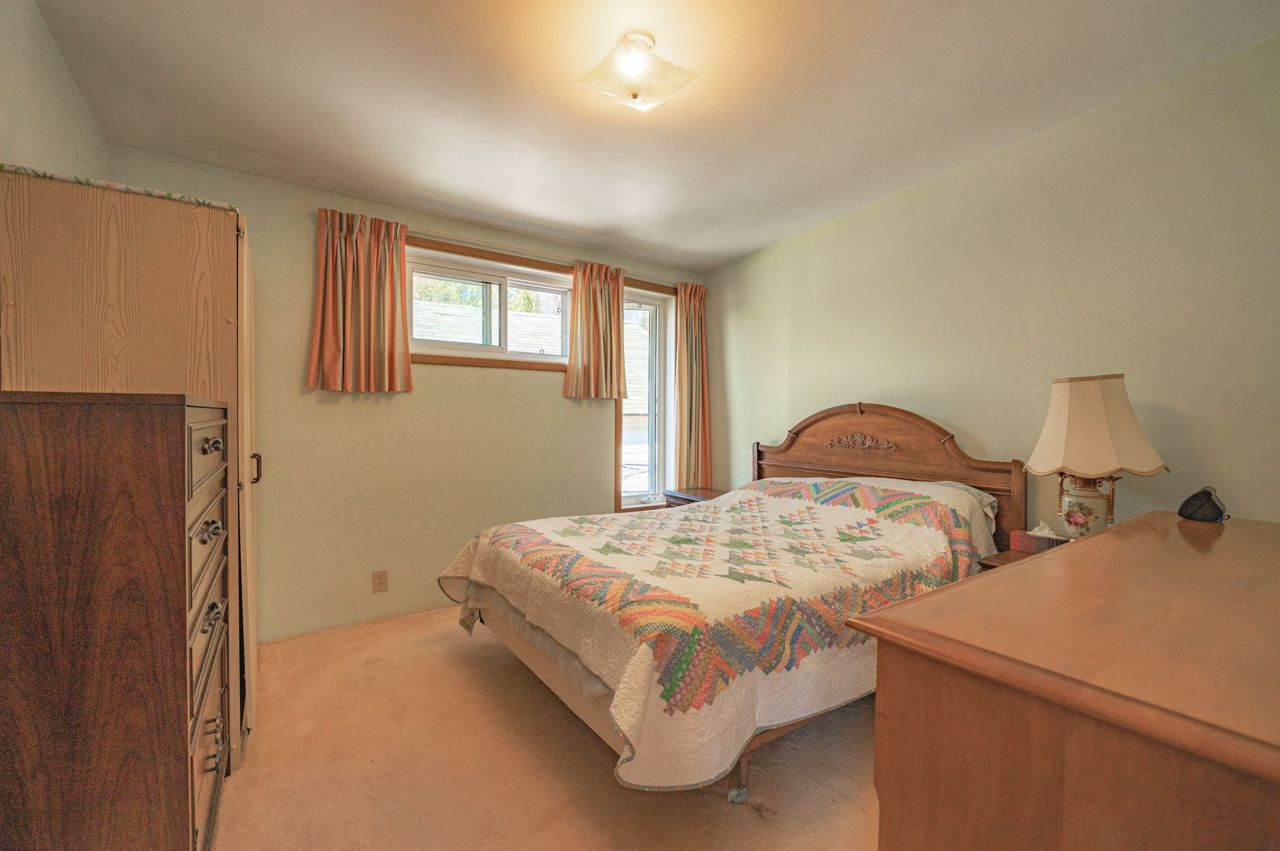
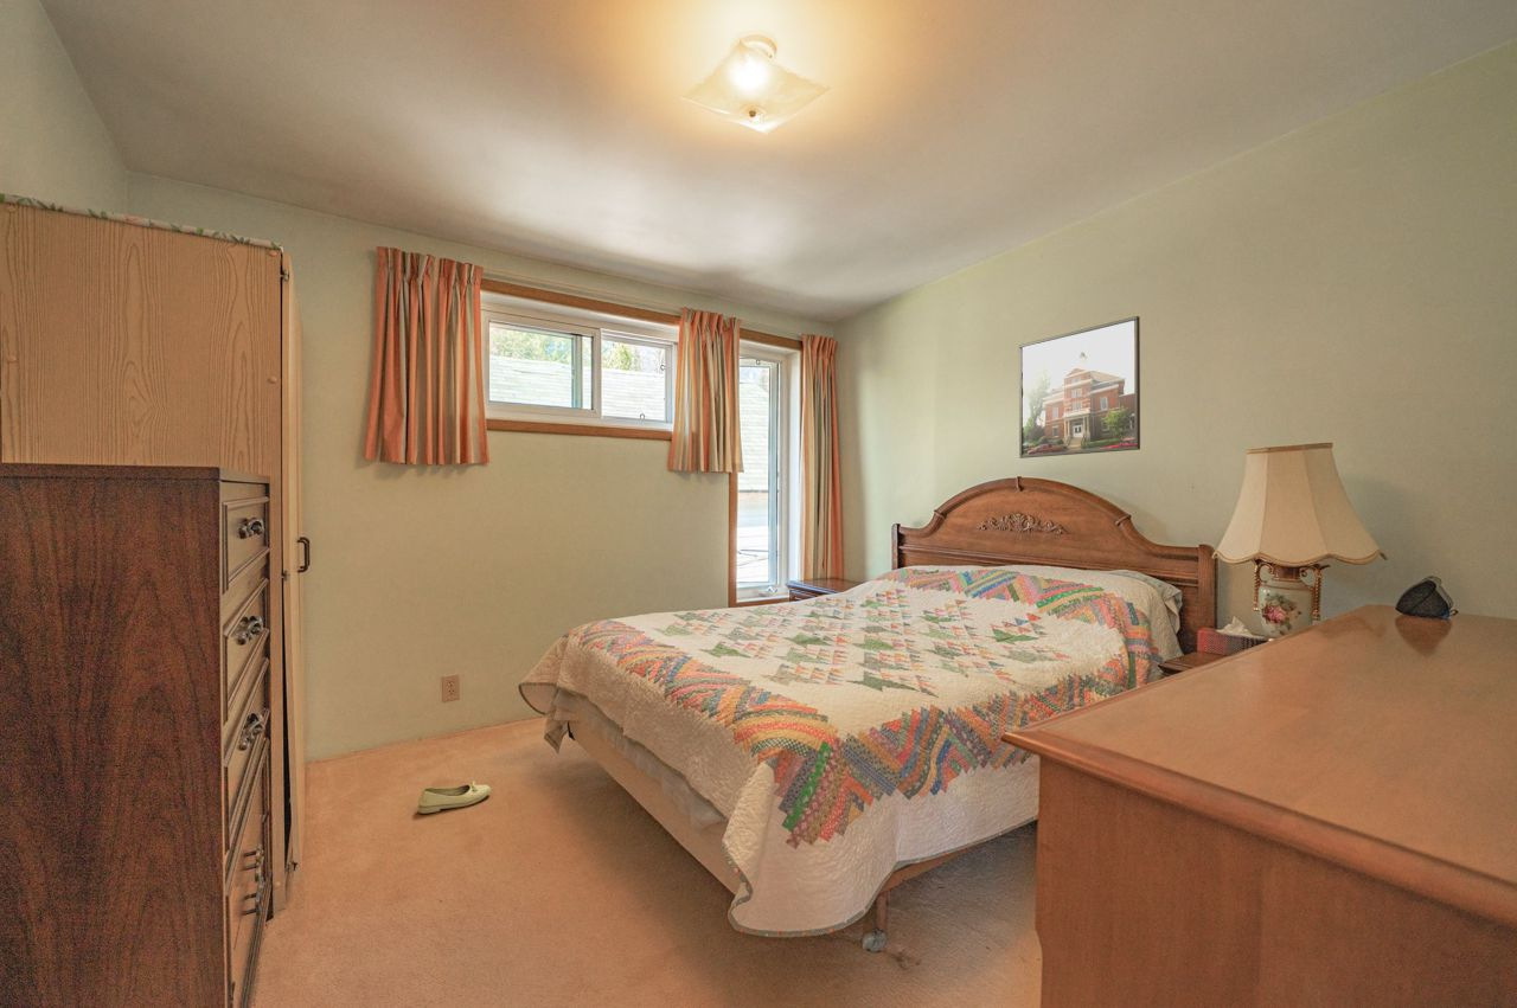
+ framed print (1074, 392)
+ shoe (455, 792)
